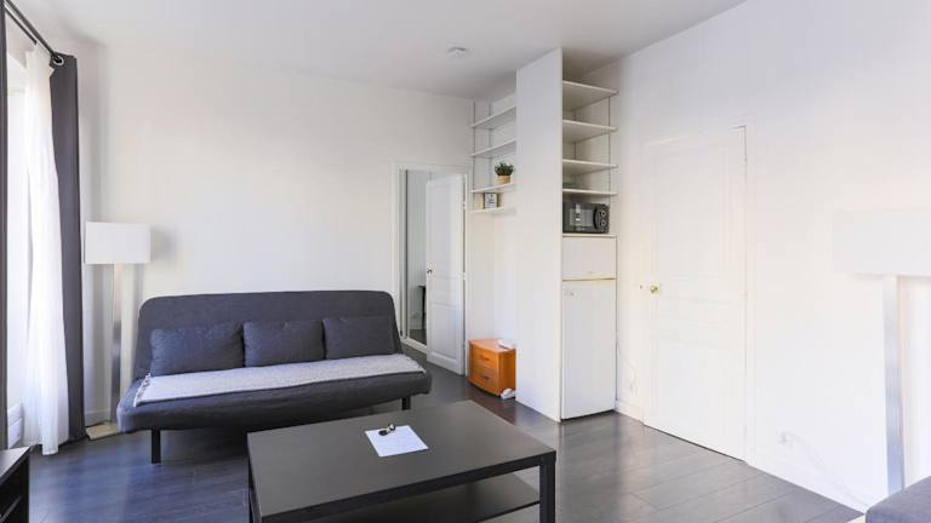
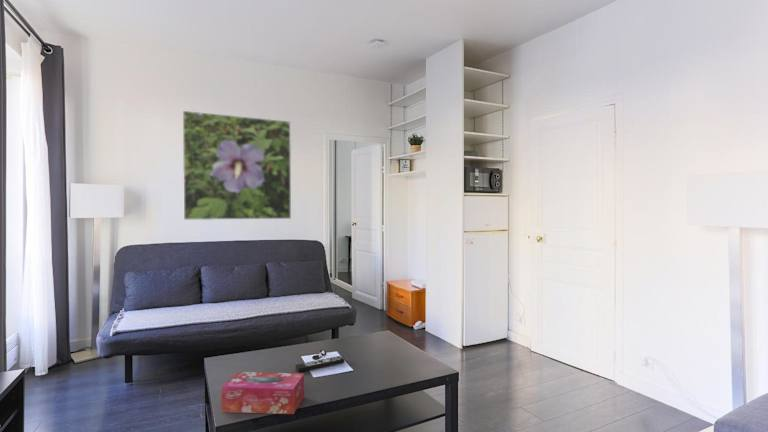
+ remote control (320, 363)
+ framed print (239, 167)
+ tissue box (264, 392)
